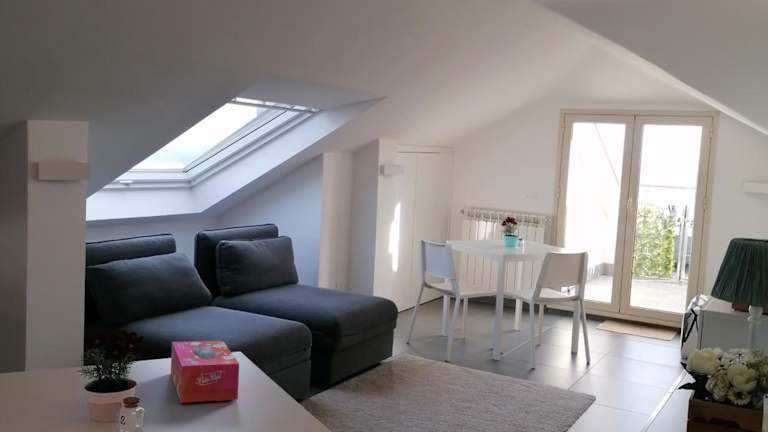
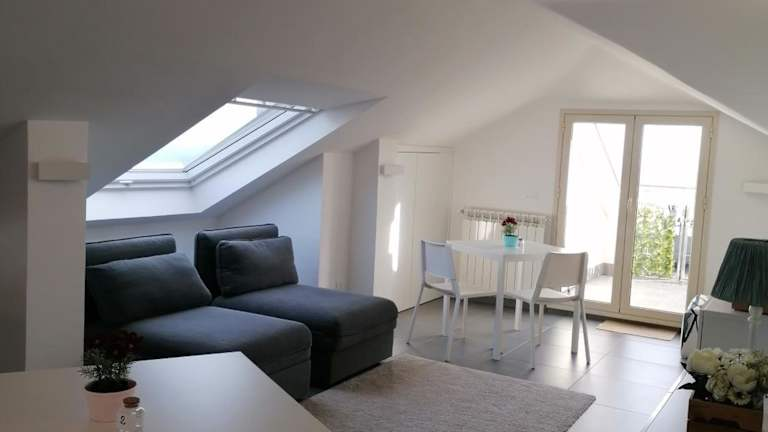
- tissue box (203, 369)
